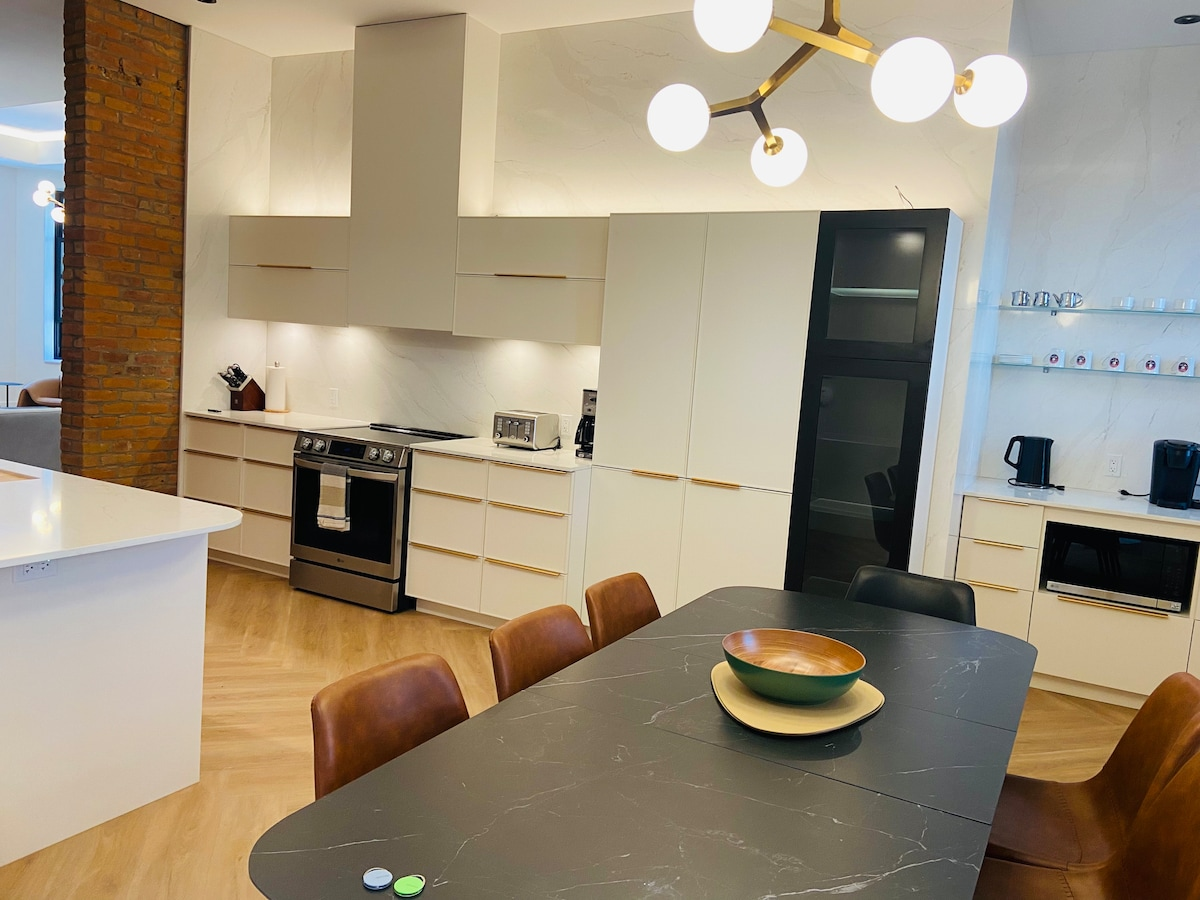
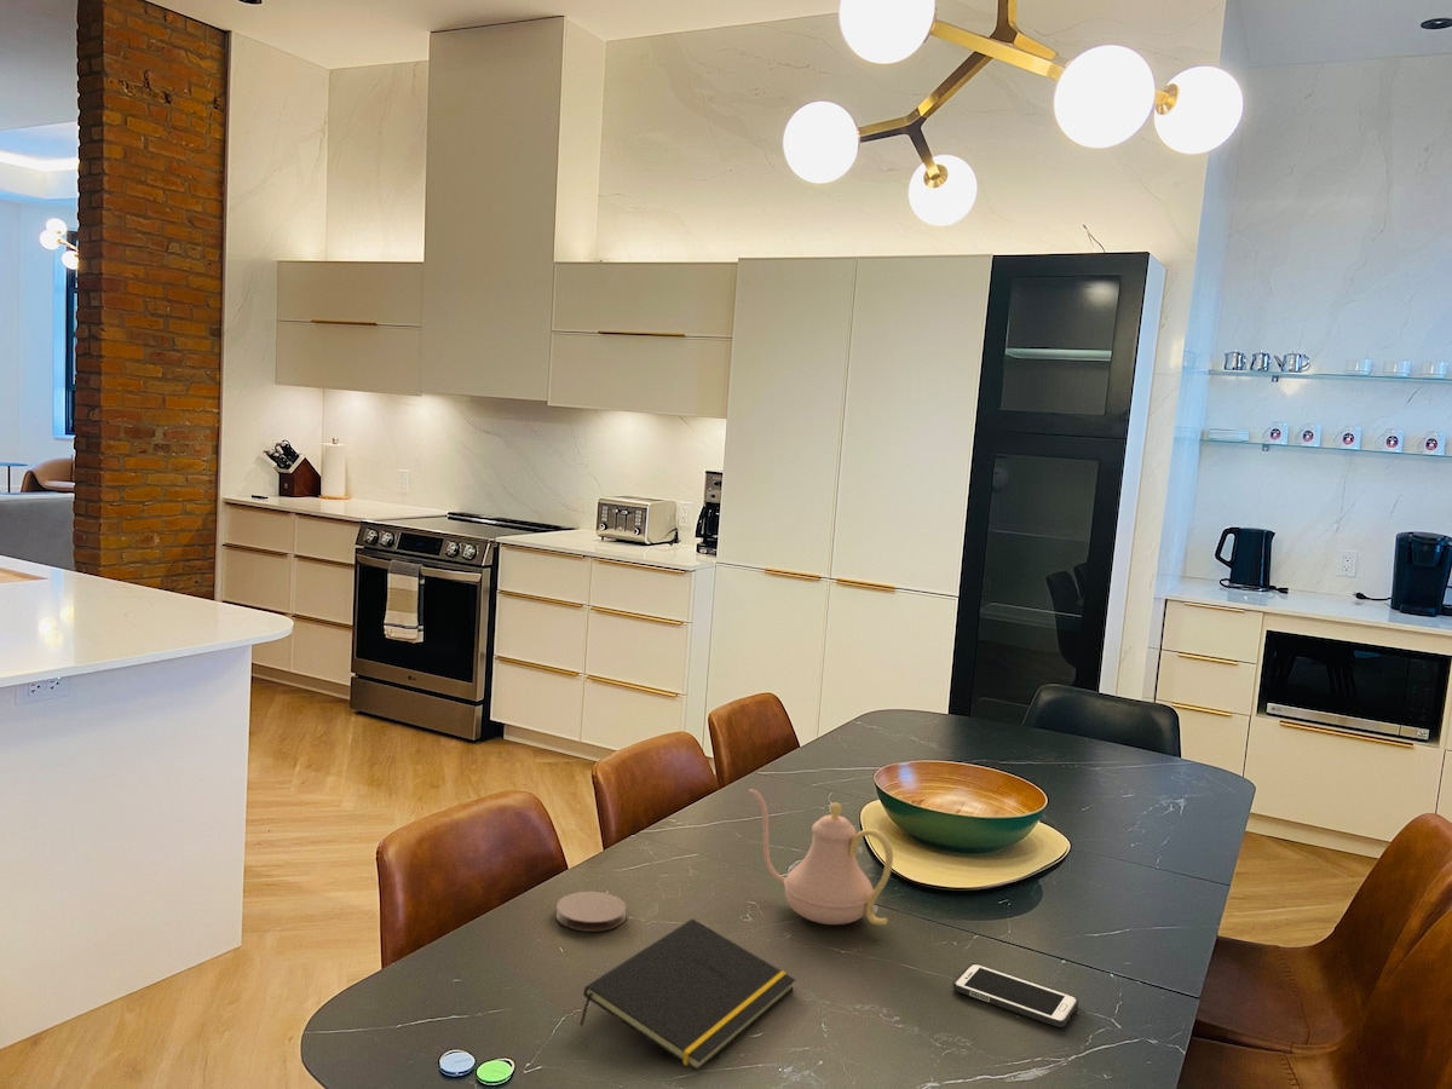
+ teapot (814, 853)
+ cell phone (1014, 993)
+ notepad (693, 986)
+ coaster (590, 910)
